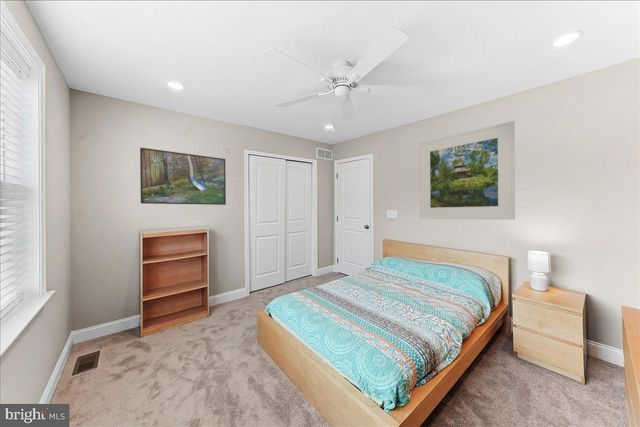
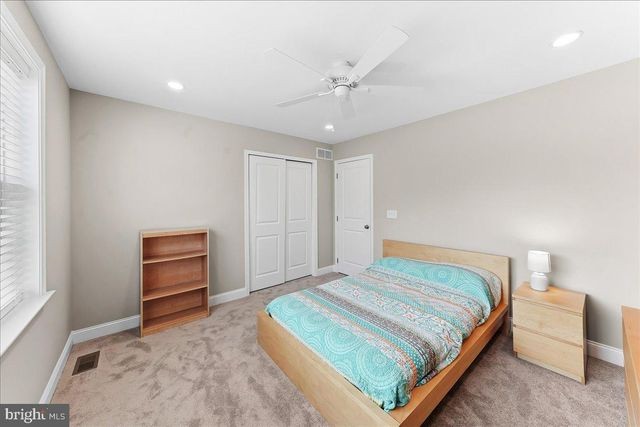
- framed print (461, 176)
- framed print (187, 179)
